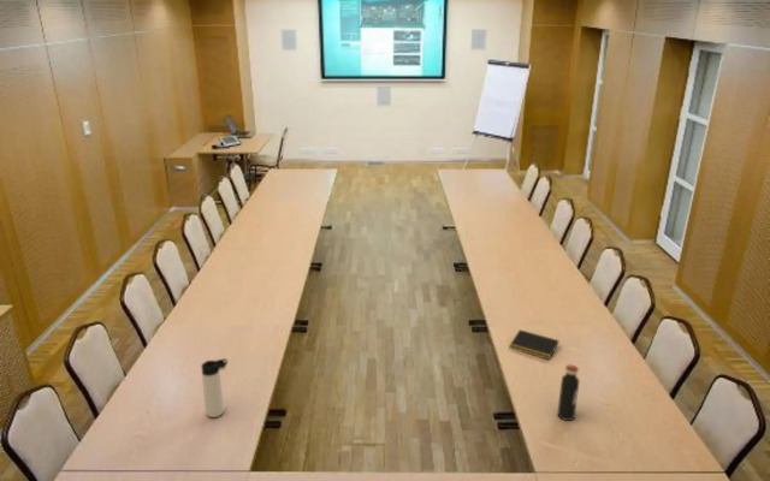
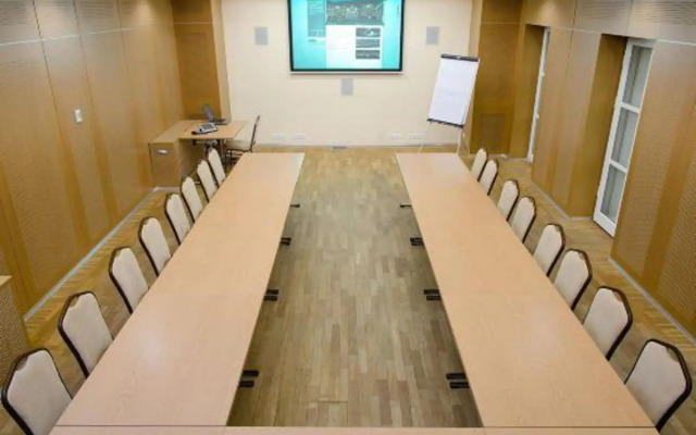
- water bottle (568, 392)
- thermos bottle (217, 387)
- notepad (533, 344)
